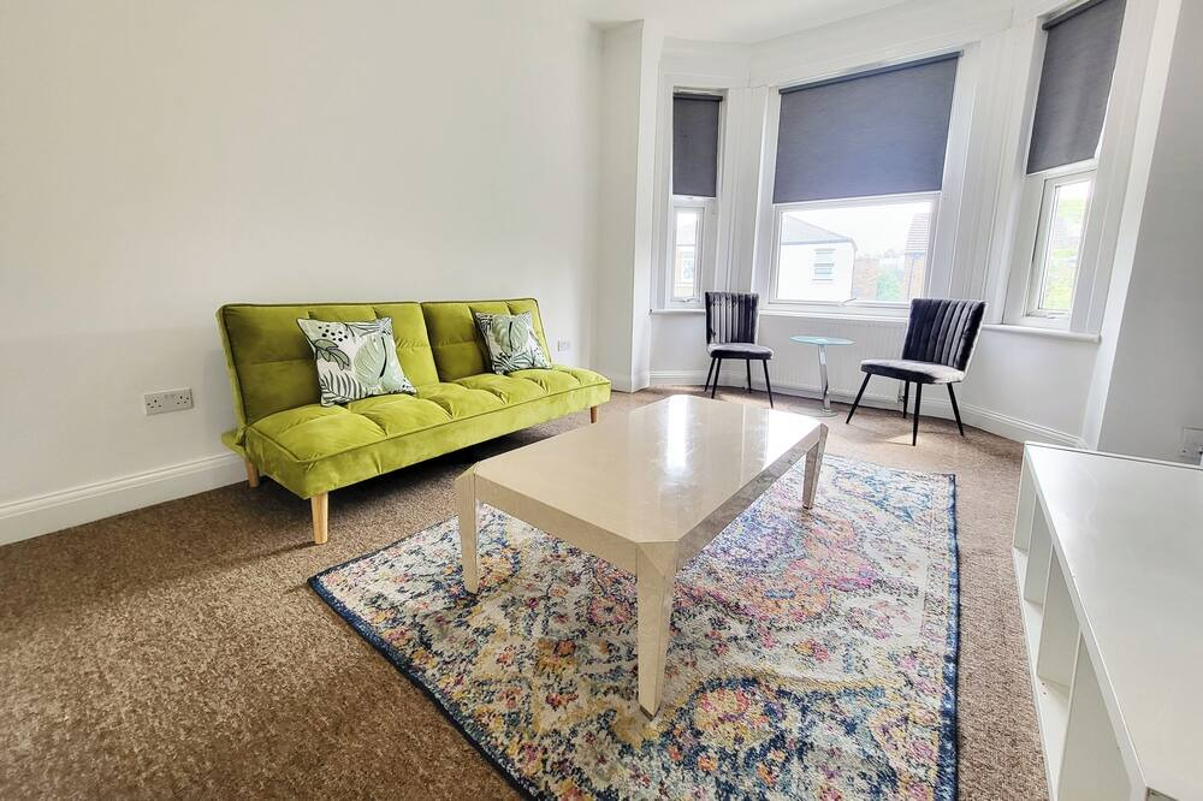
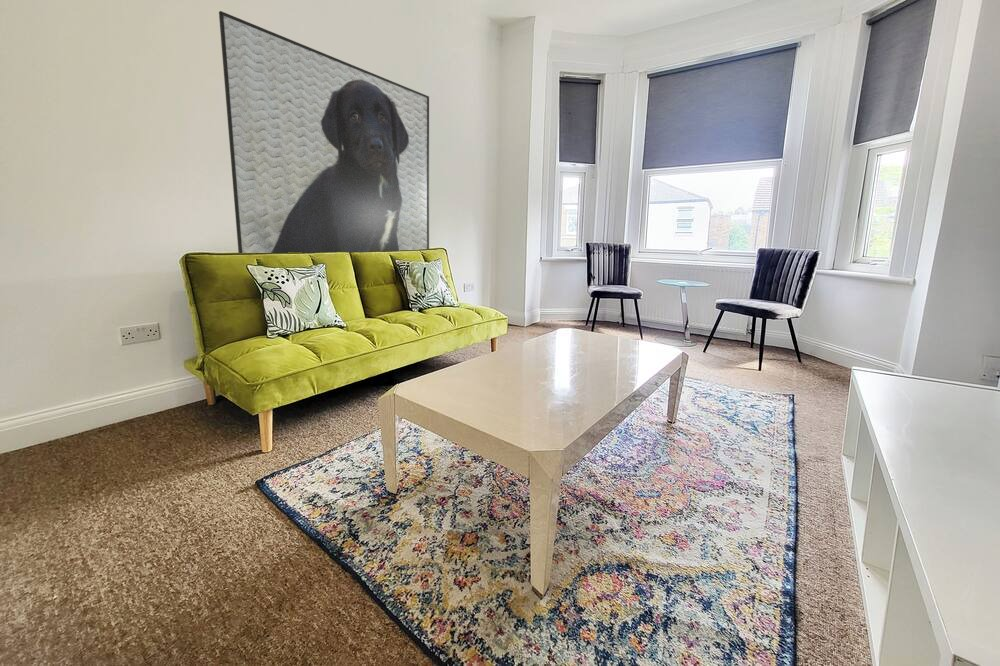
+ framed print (349, 181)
